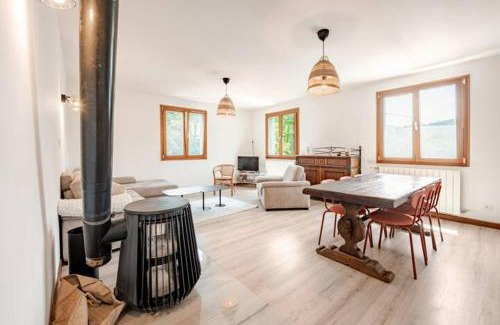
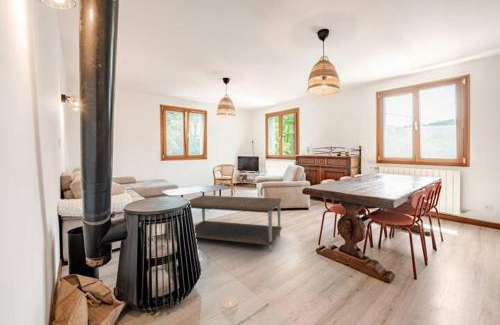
+ coffee table (232, 223)
